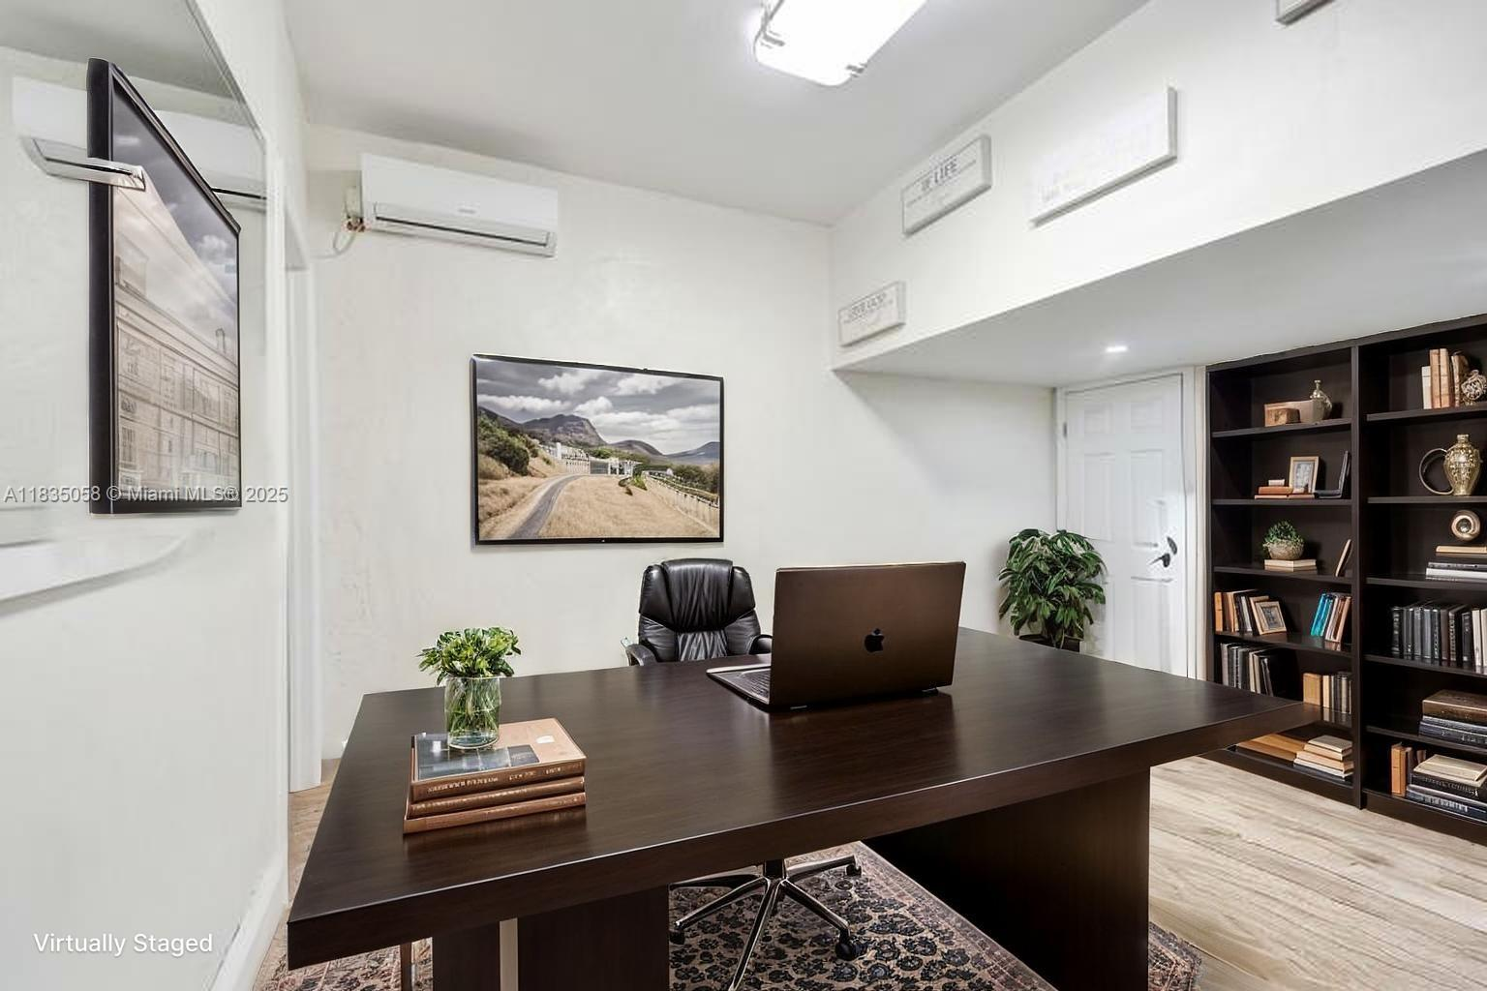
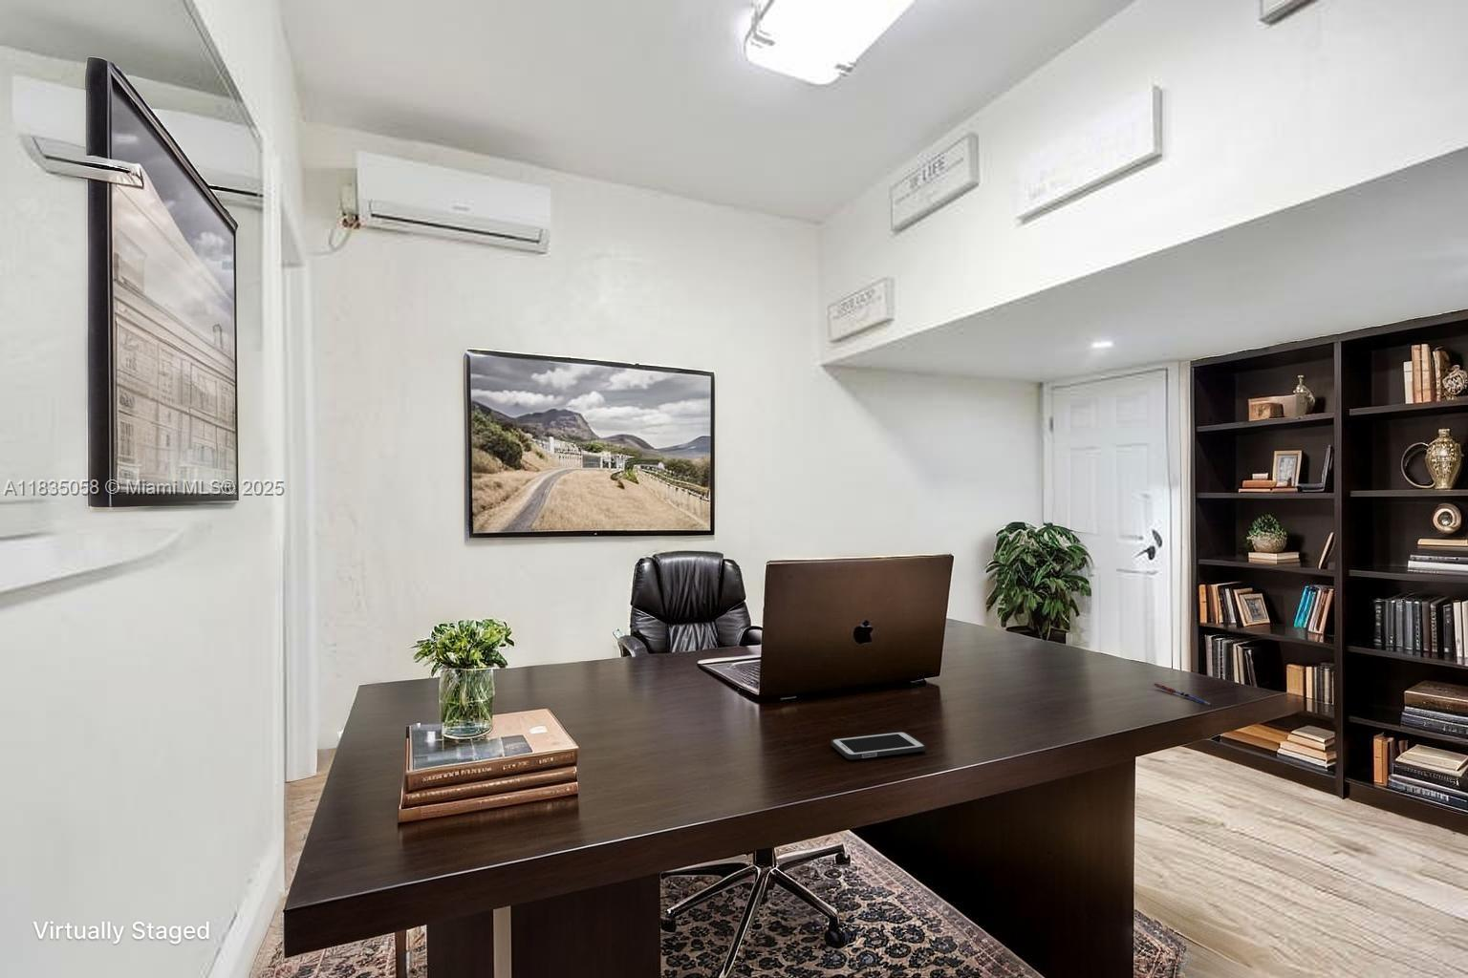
+ cell phone (877, 744)
+ pen (1182, 693)
